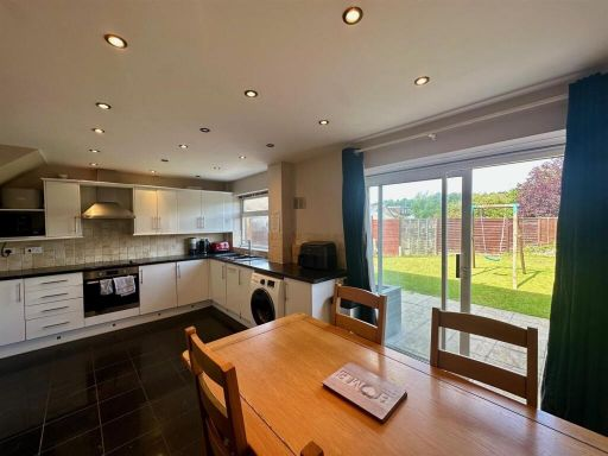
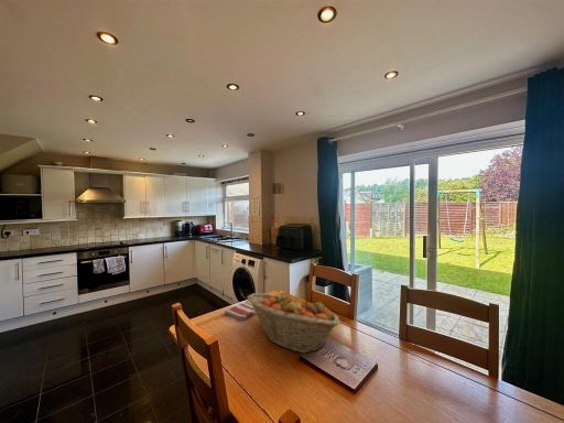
+ fruit basket (291, 314)
+ dish towel (247, 307)
